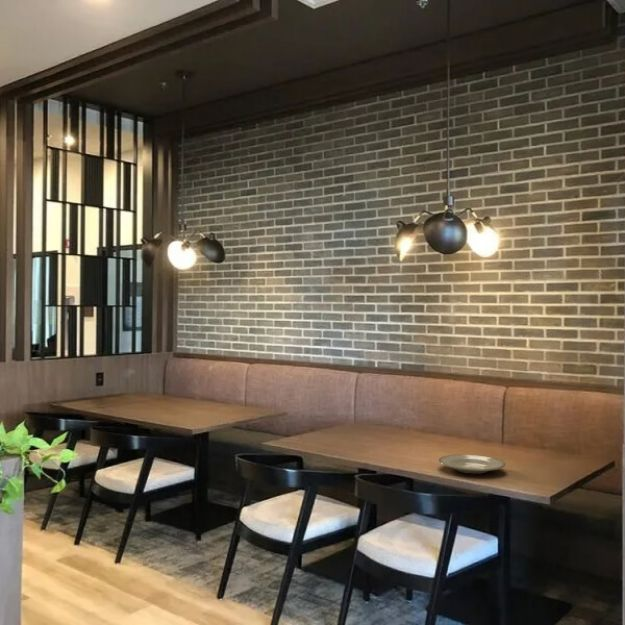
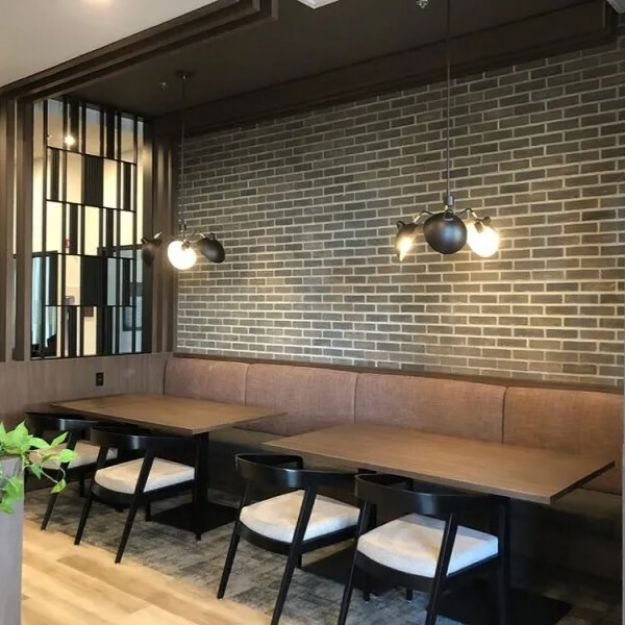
- plate (471, 465)
